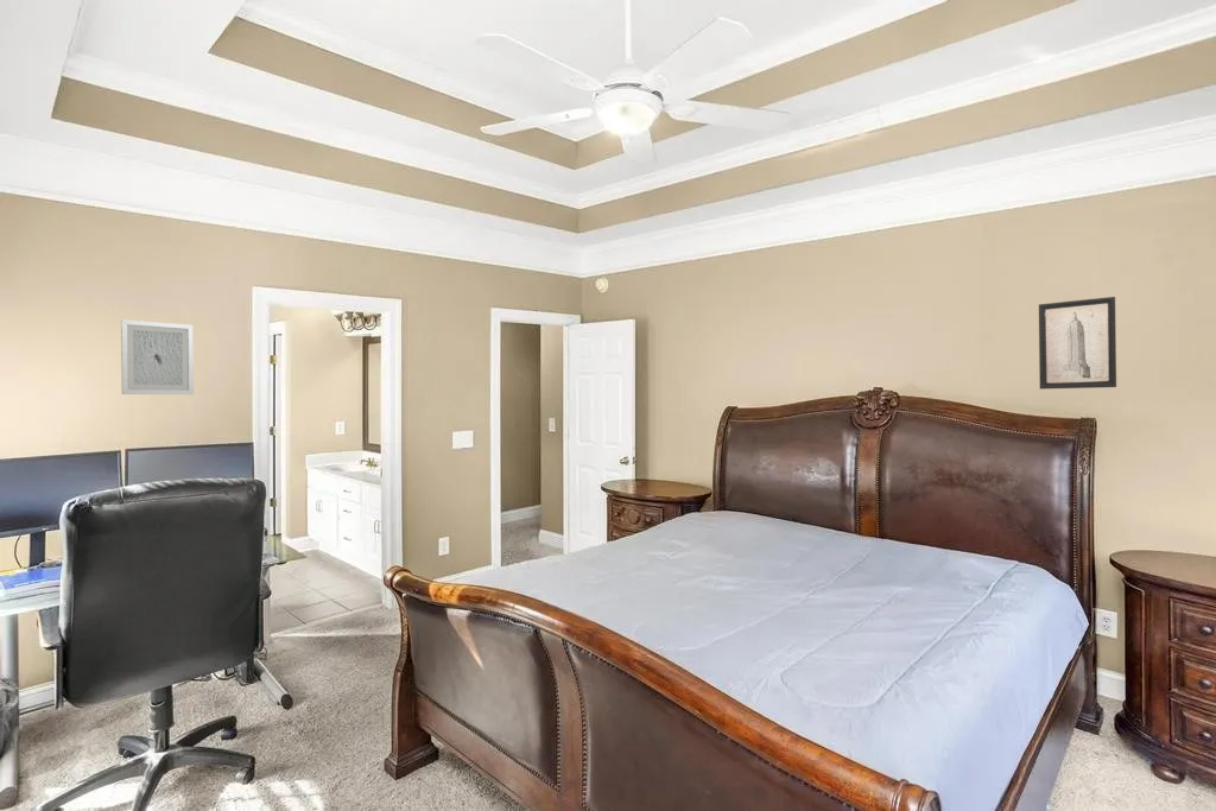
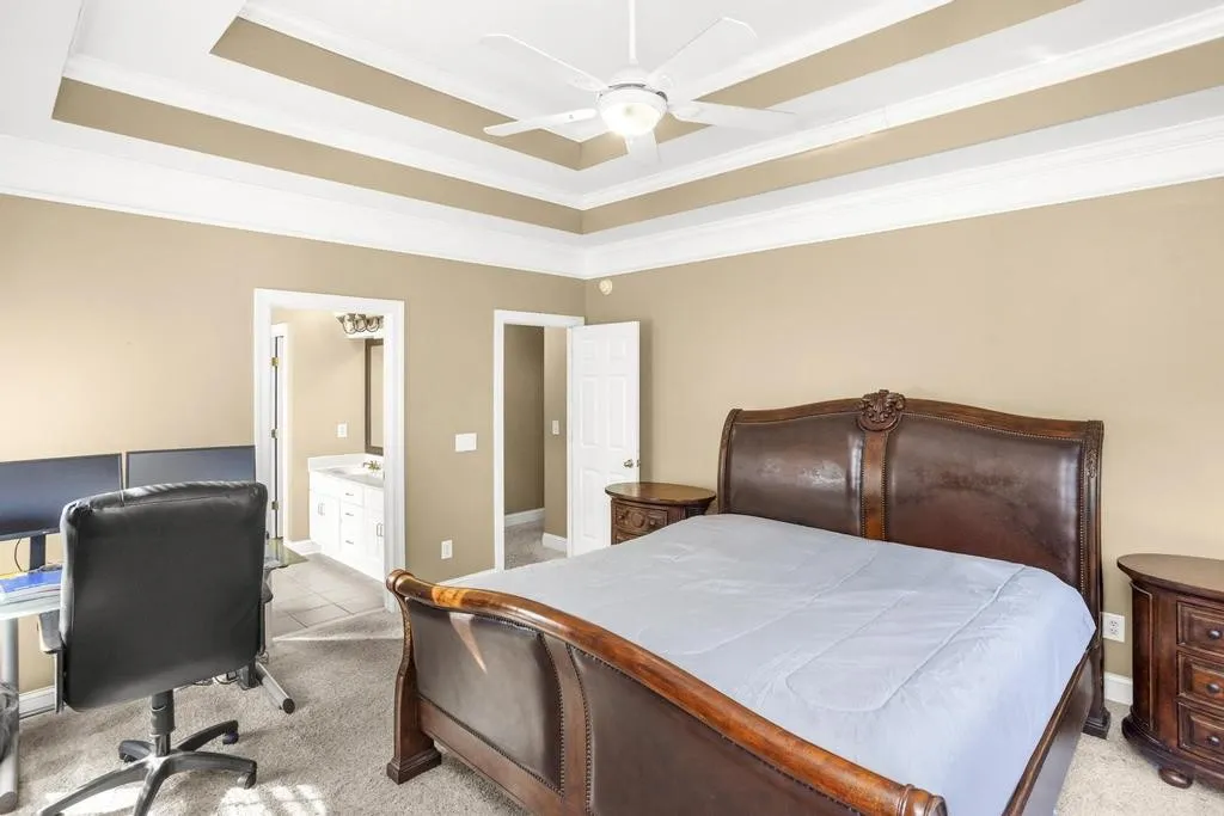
- wall art (158, 357)
- wall art (1076, 344)
